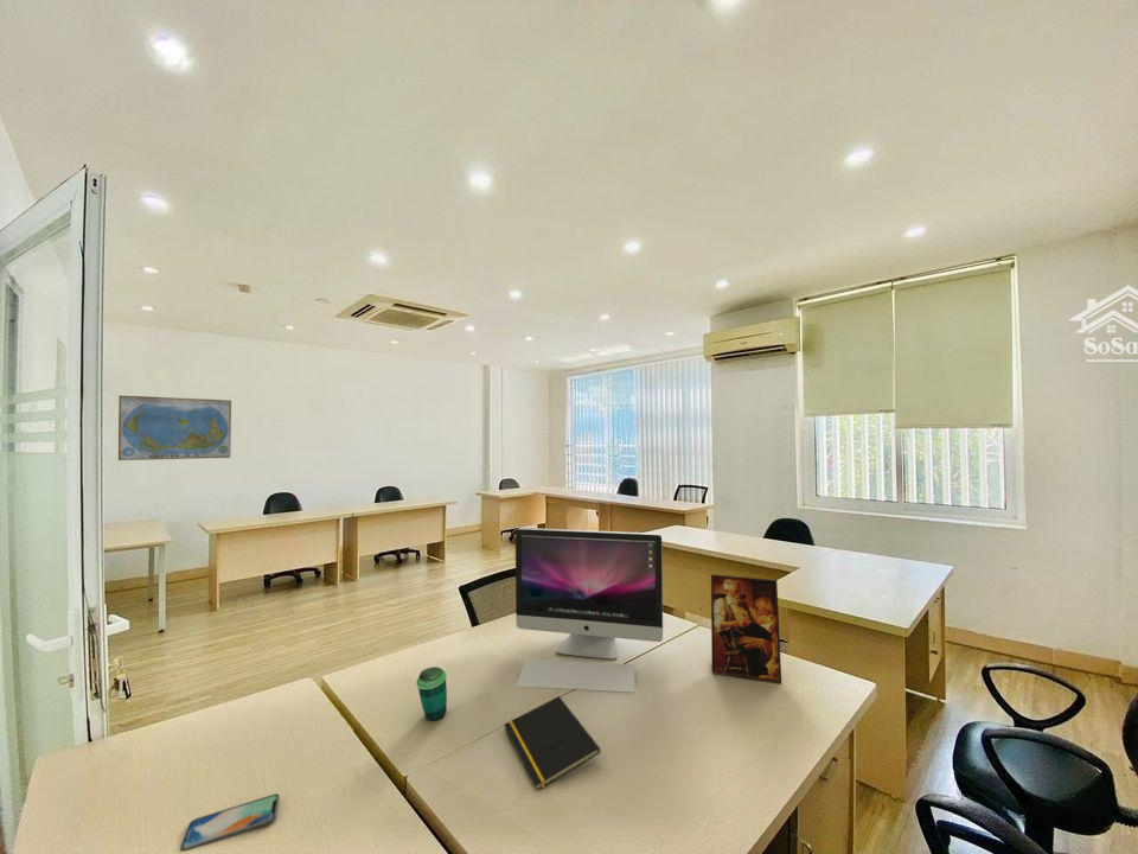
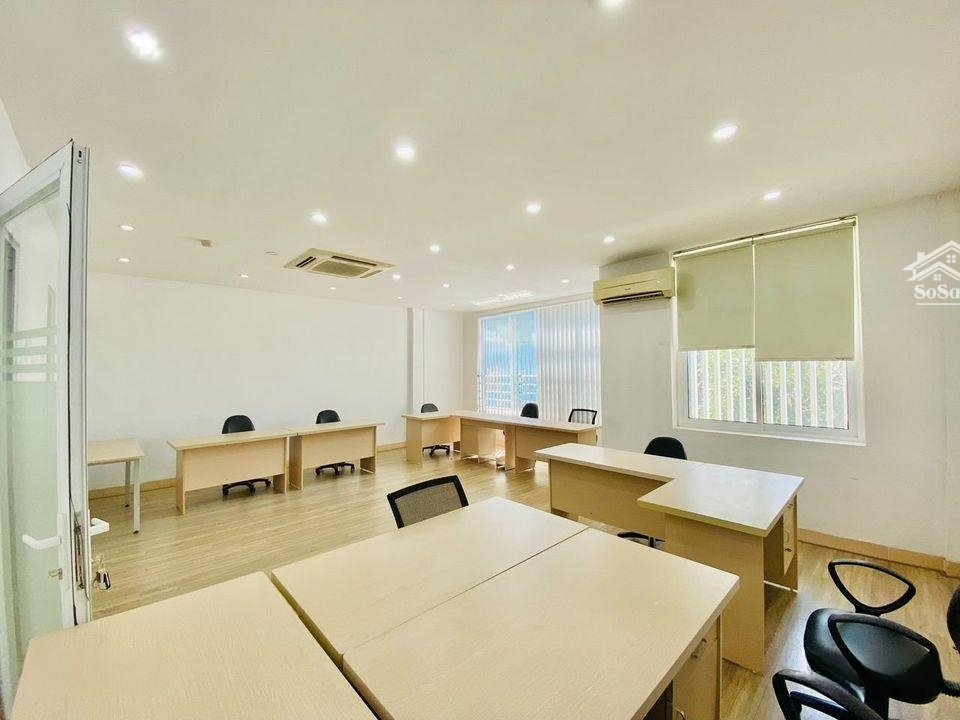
- world map (178, 428)
- all-in-one computer (582, 598)
- notepad (549, 738)
- cup (431, 694)
- smartphone (232, 821)
- picture frame (743, 625)
